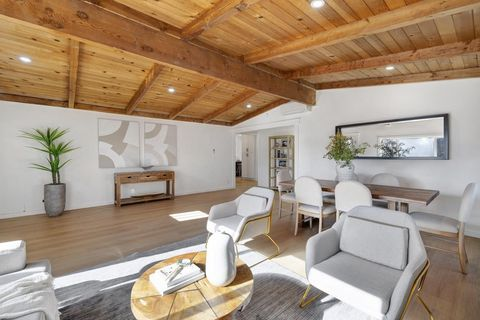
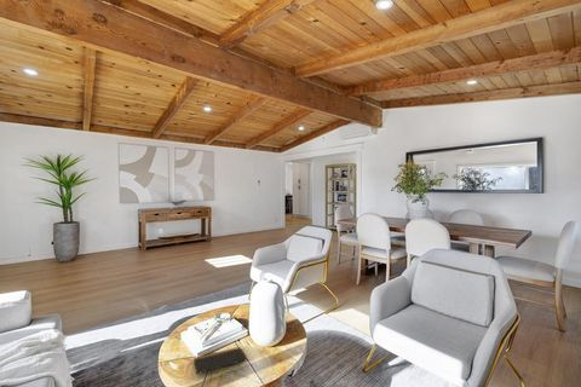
+ notepad (219, 359)
